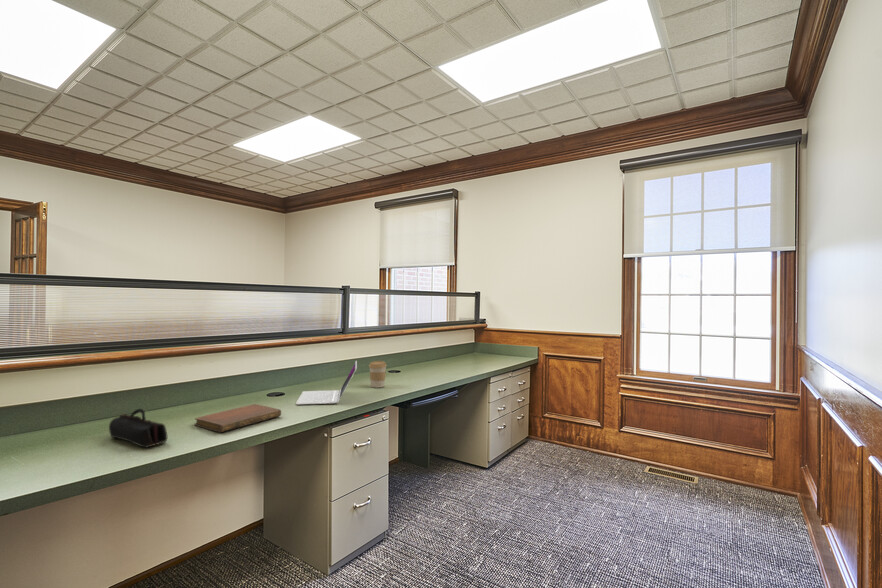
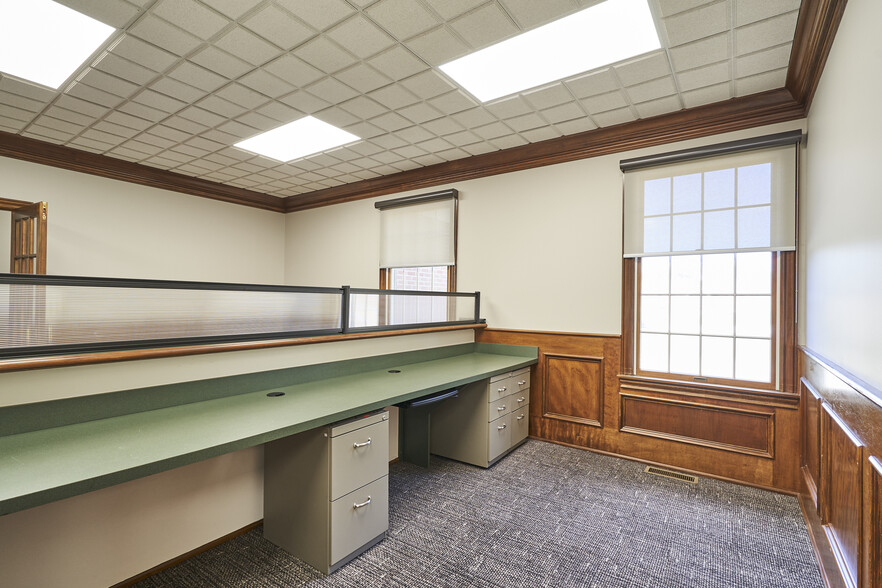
- coffee cup (377, 373)
- pencil case (137, 424)
- notebook (239, 416)
- laptop (332, 390)
